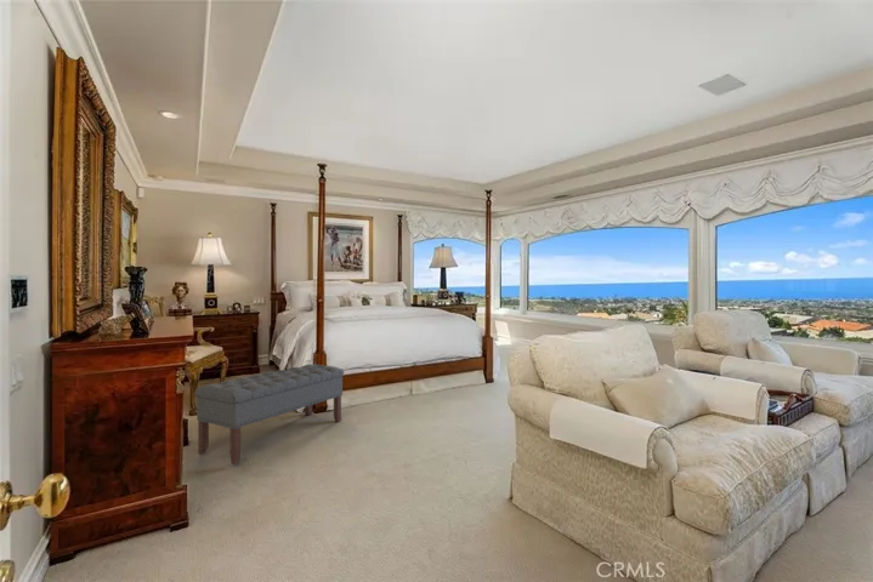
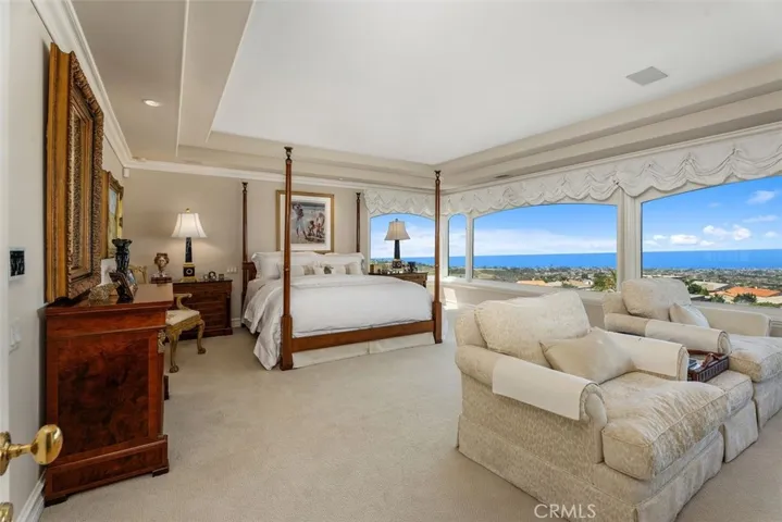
- bench (277, 405)
